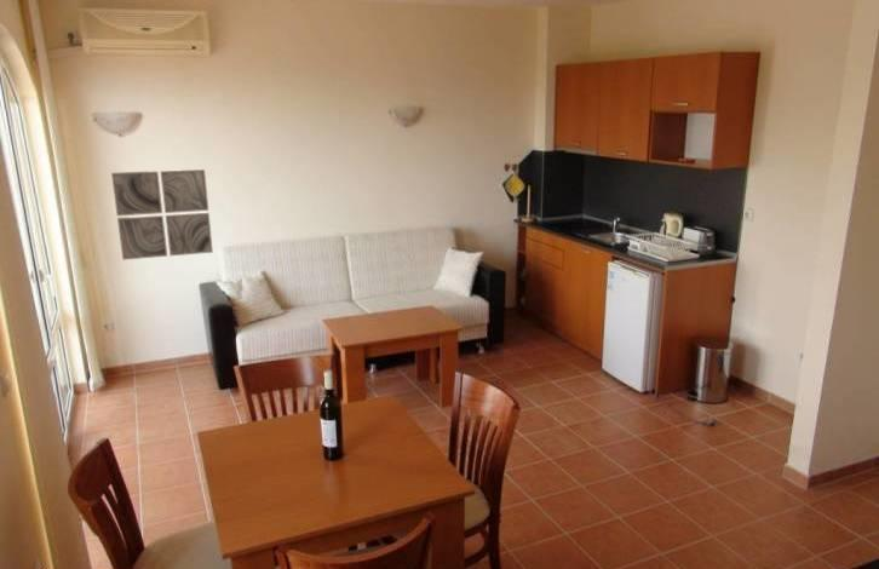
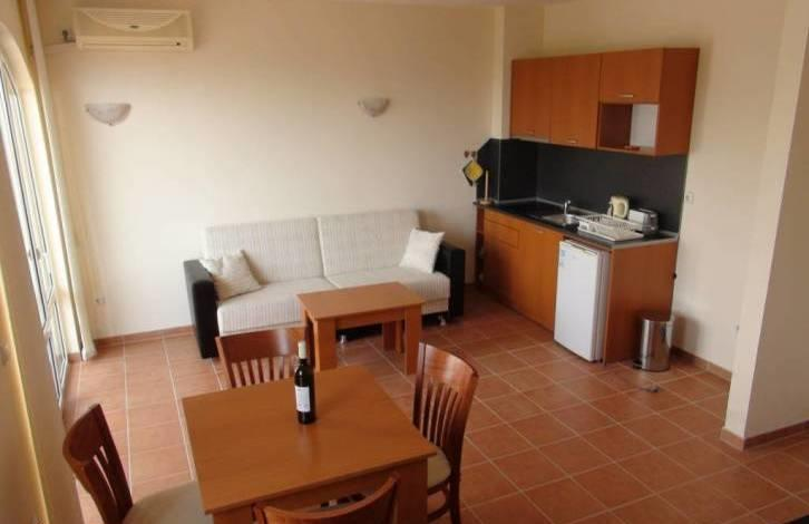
- wall art (165, 212)
